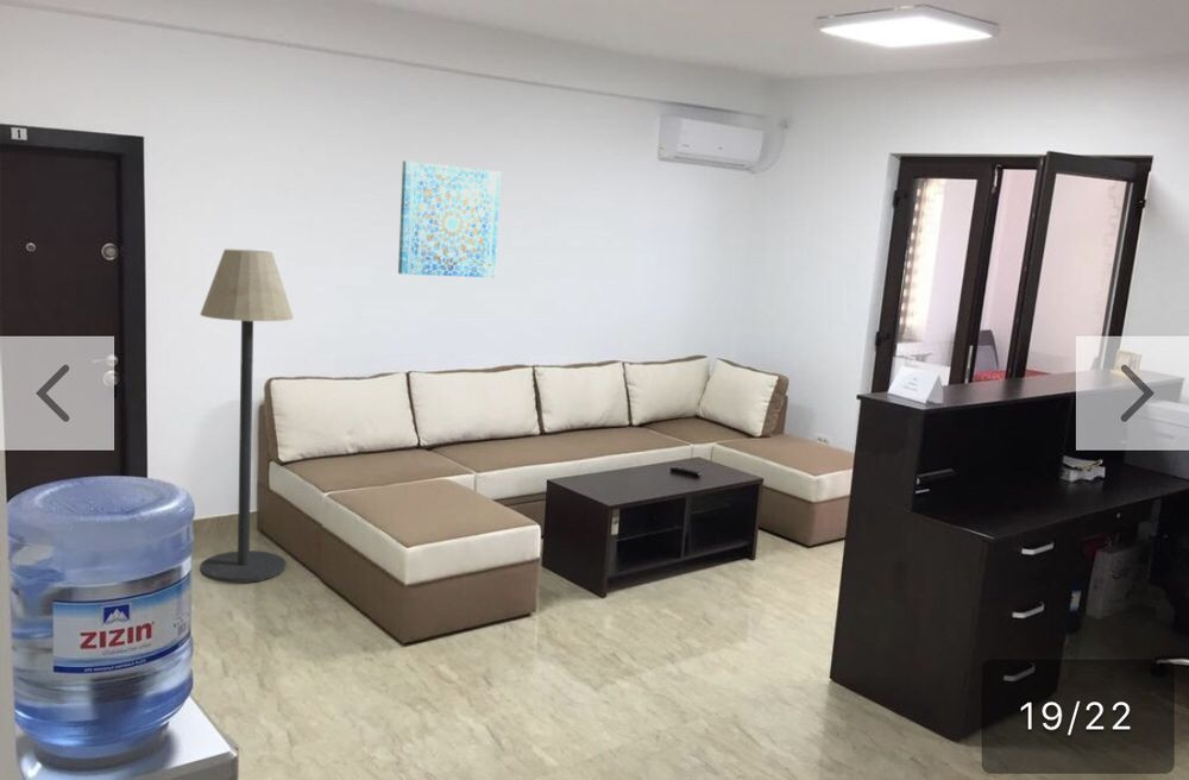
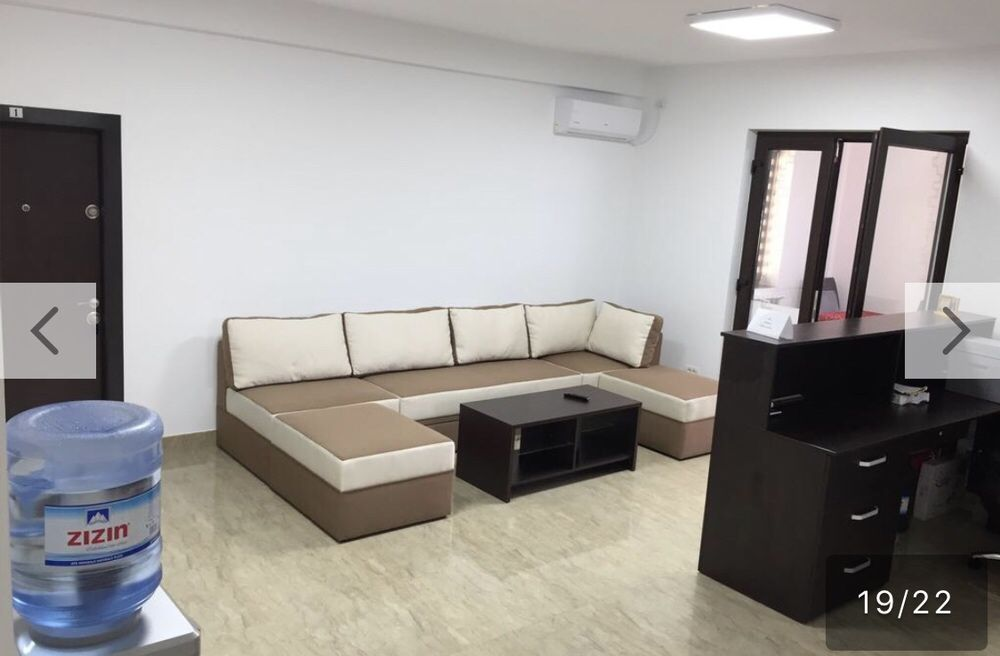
- wall art (451, 221)
- floor lamp (245, 413)
